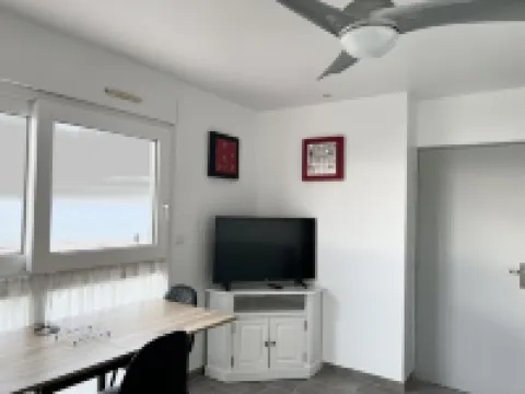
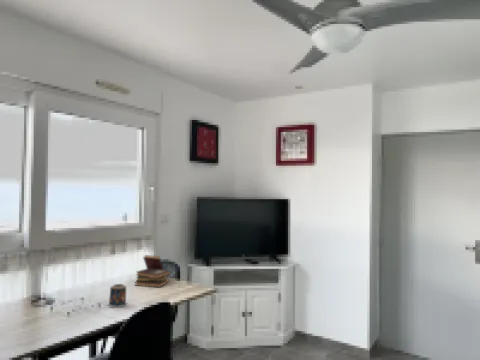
+ book (154, 269)
+ candle (118, 295)
